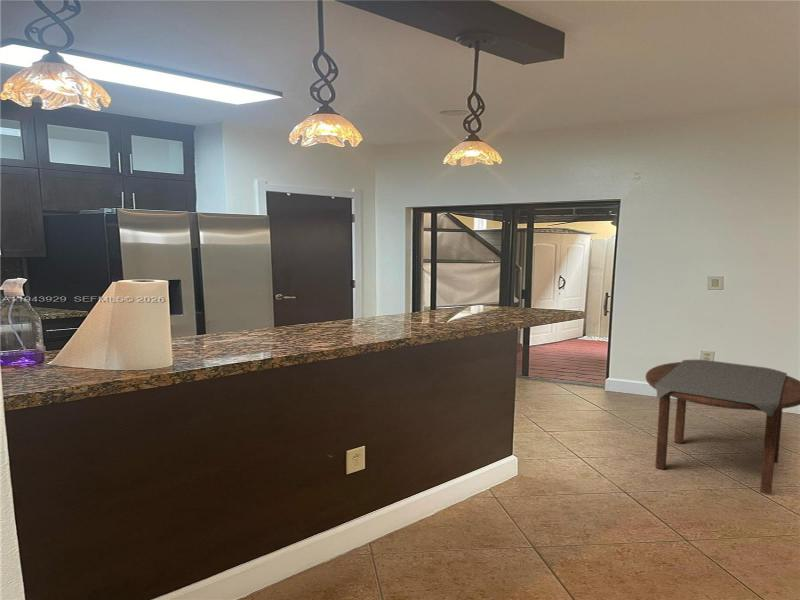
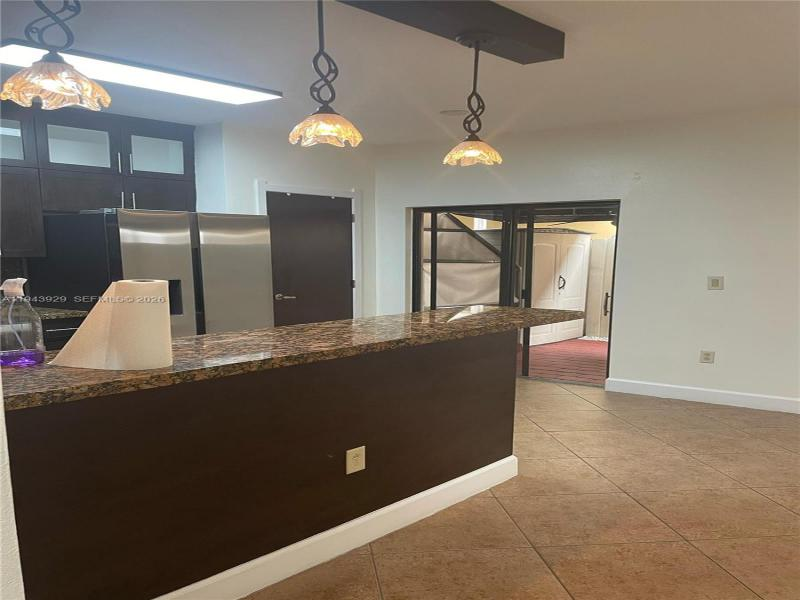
- round table (722, 407)
